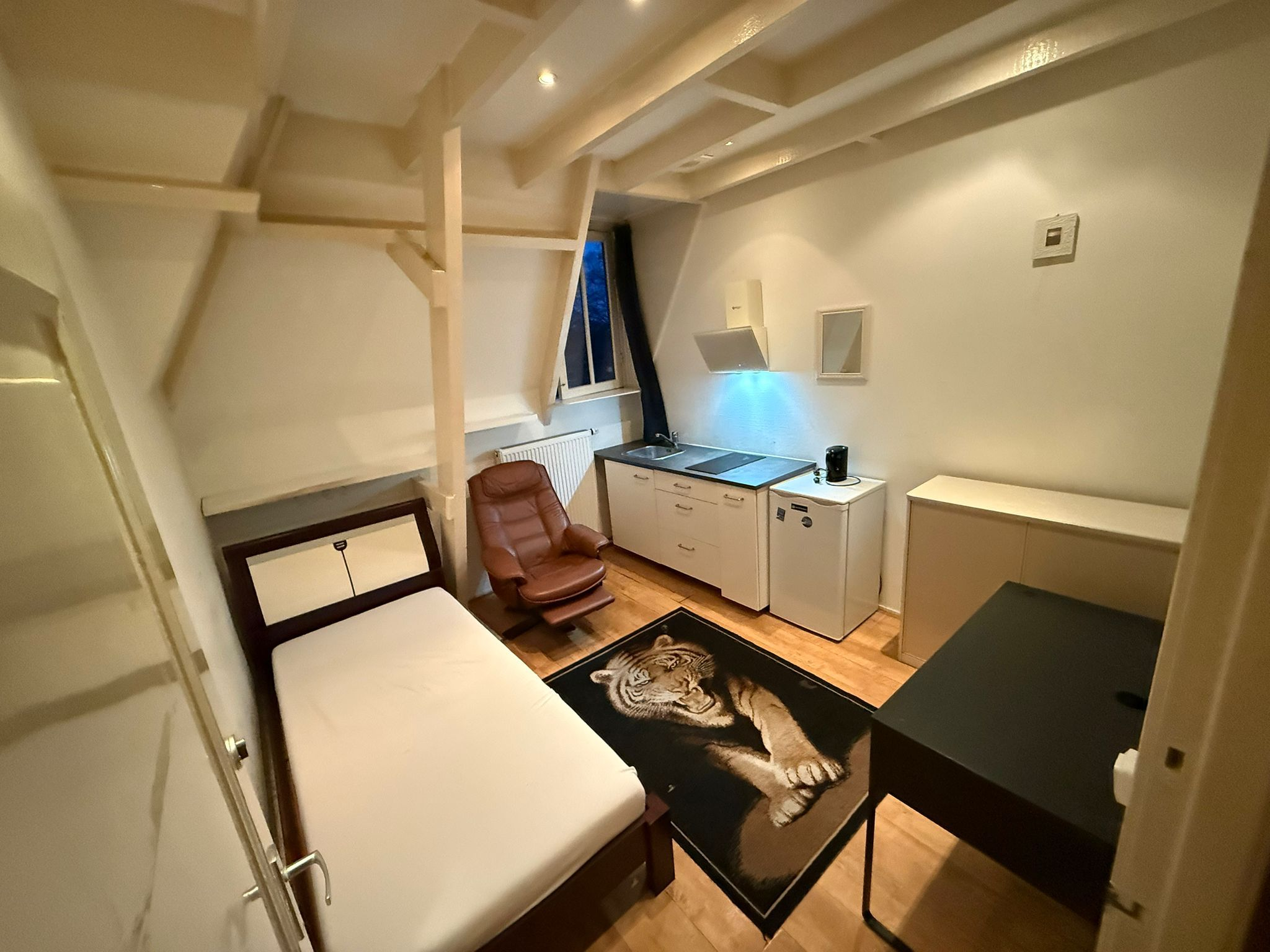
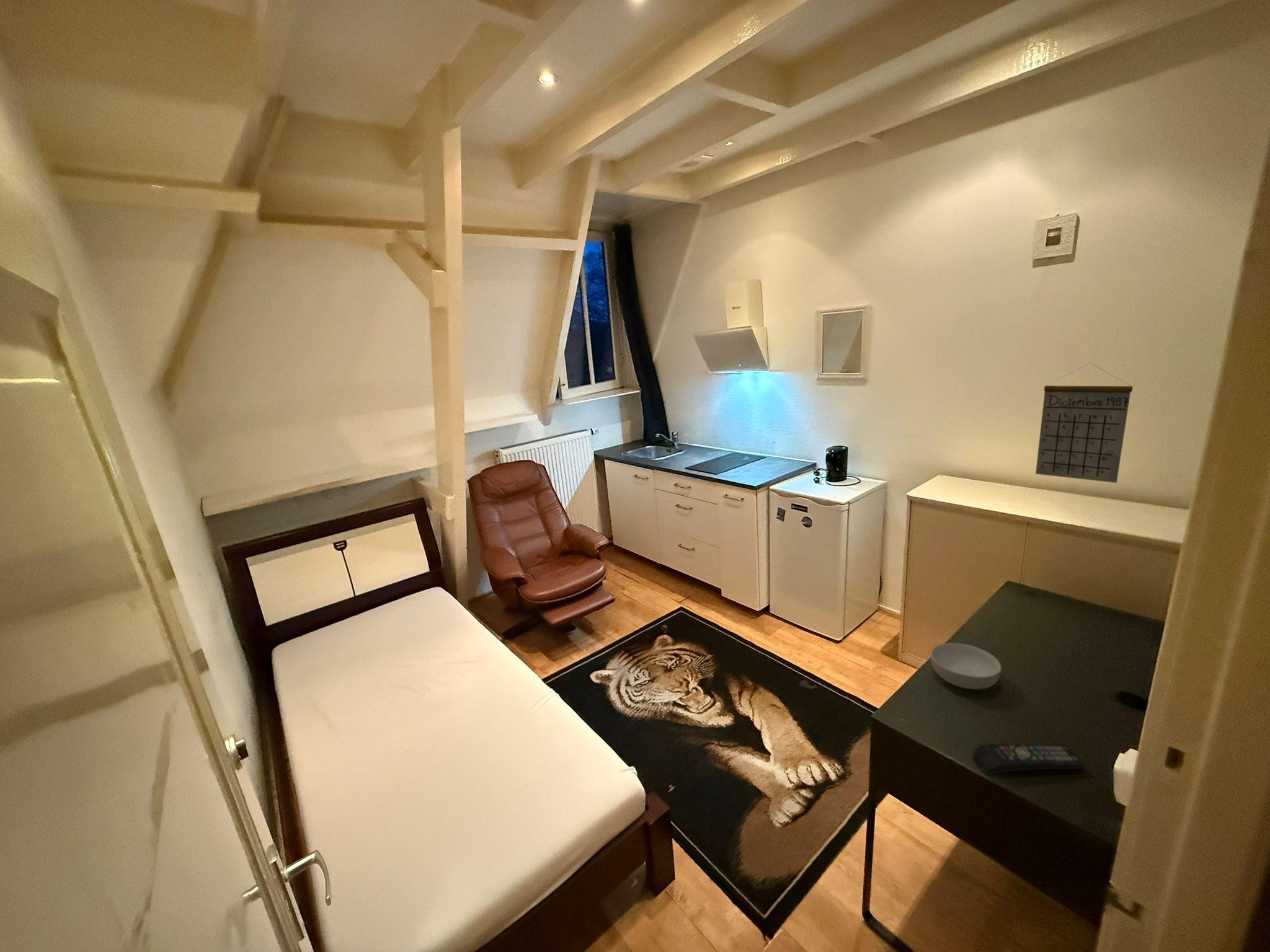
+ calendar (1081, 422)
+ remote control (1027, 757)
+ cereal bowl (964, 669)
